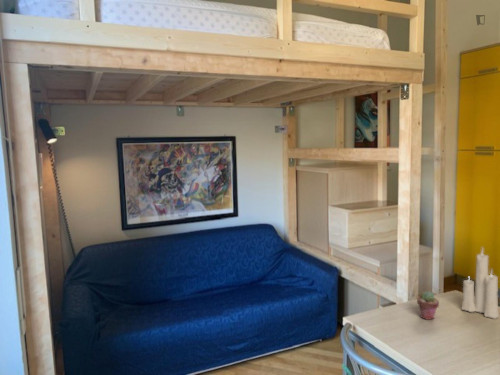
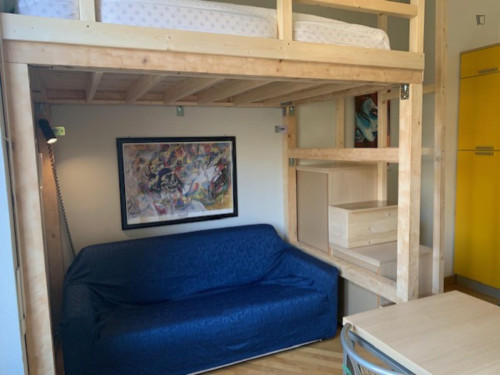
- potted succulent (427, 304)
- candle (481, 278)
